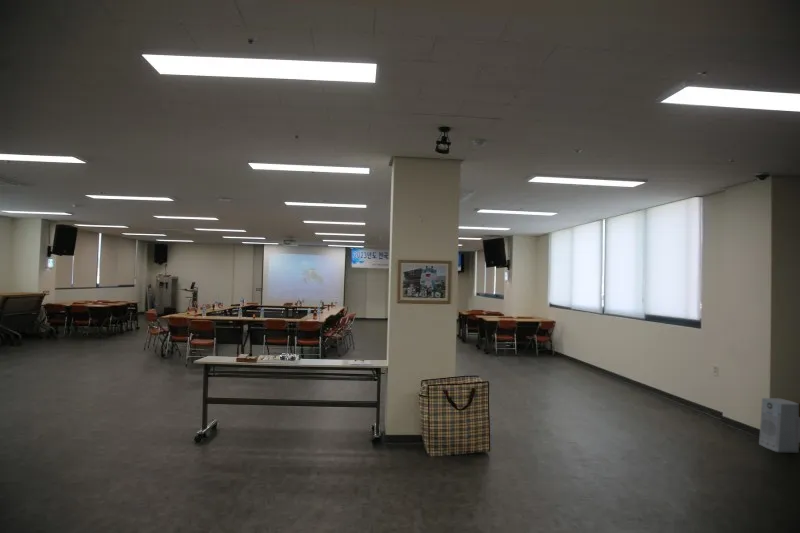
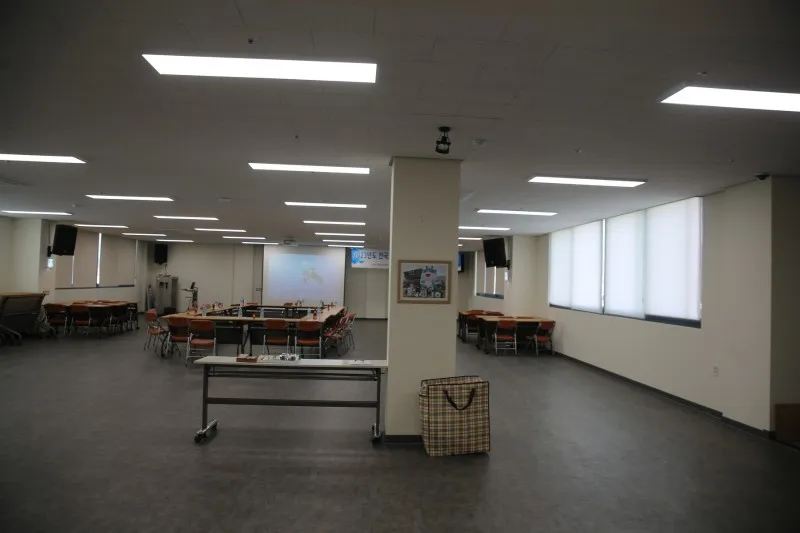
- air purifier (779, 424)
